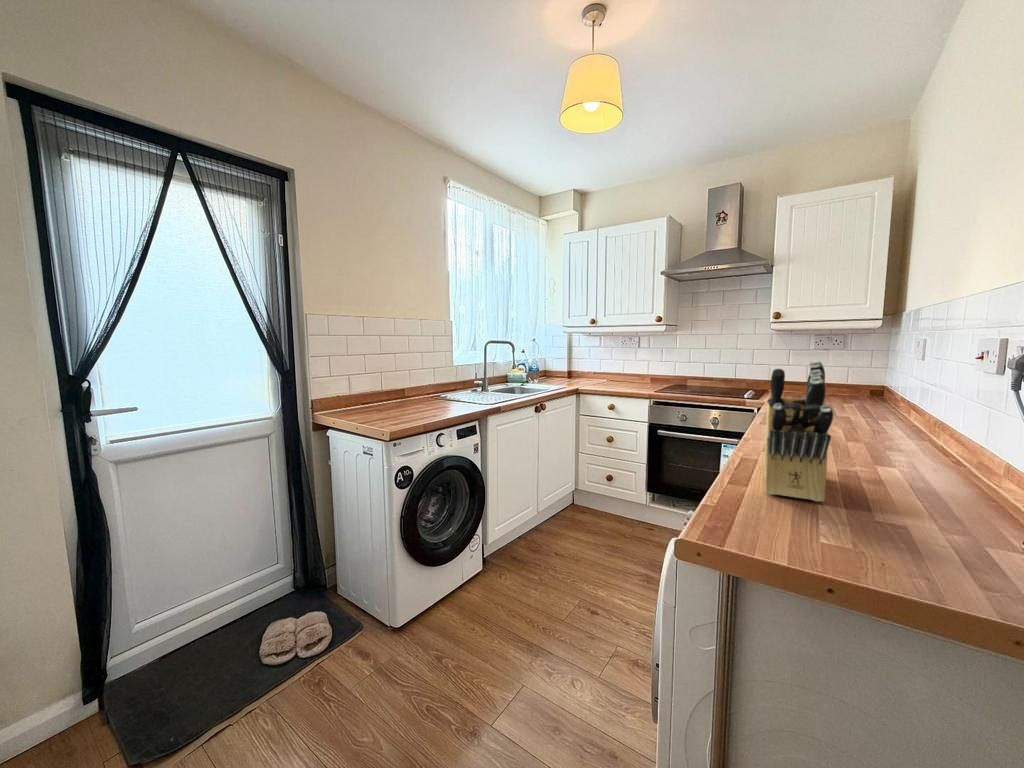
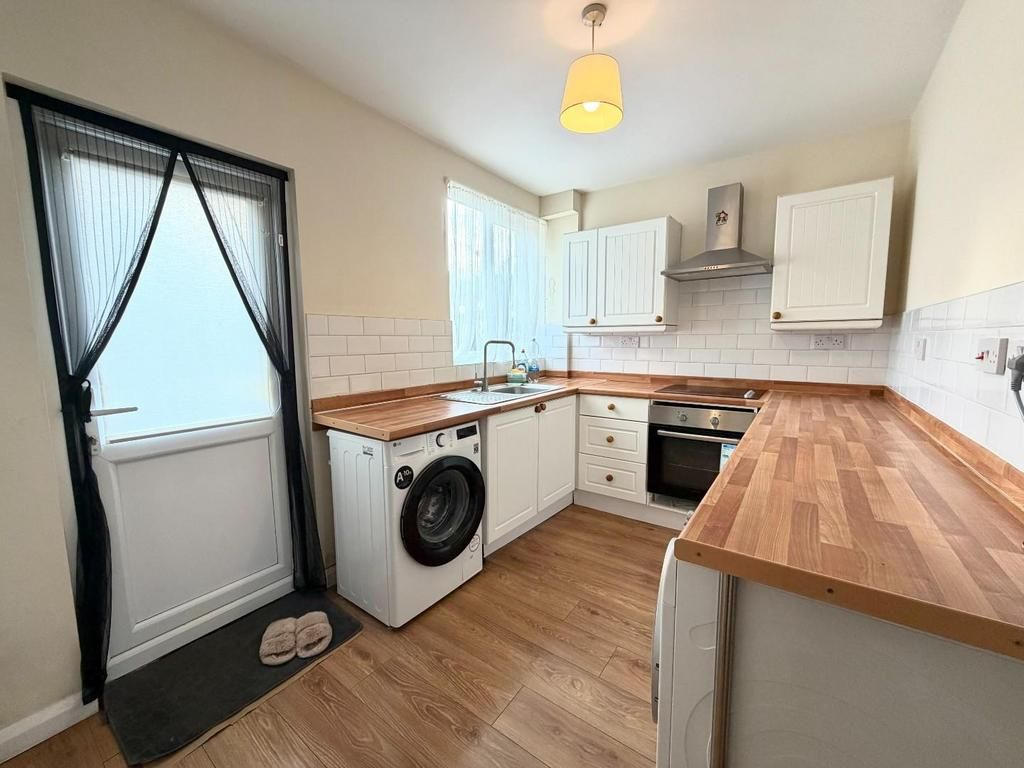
- knife block (794, 424)
